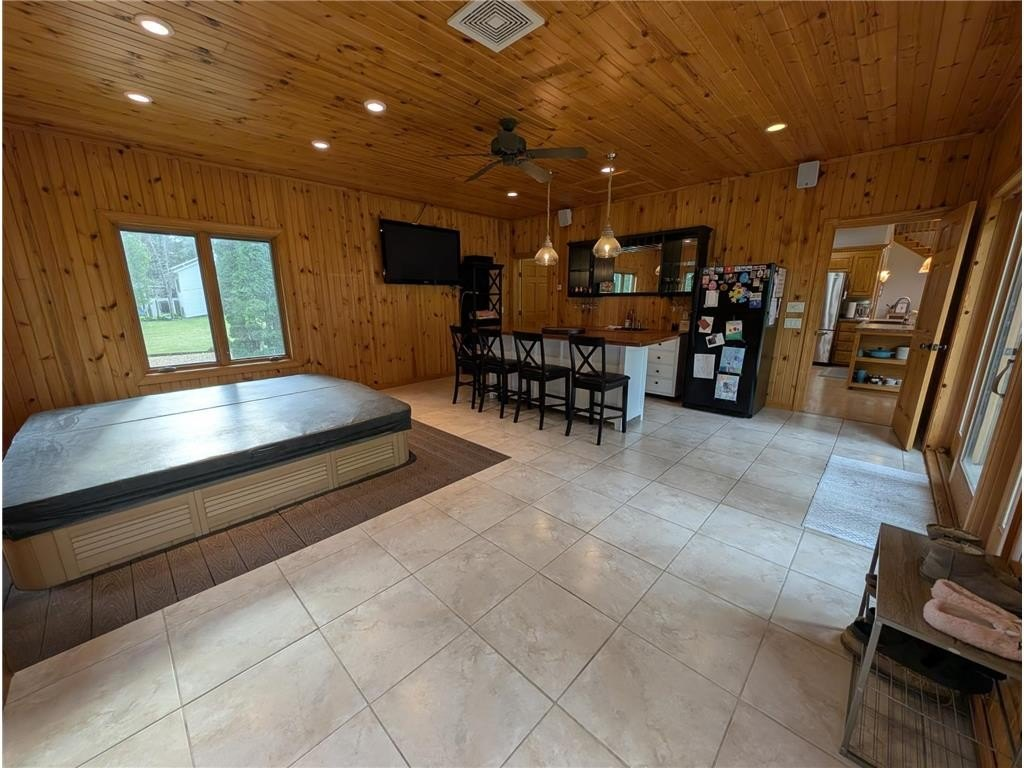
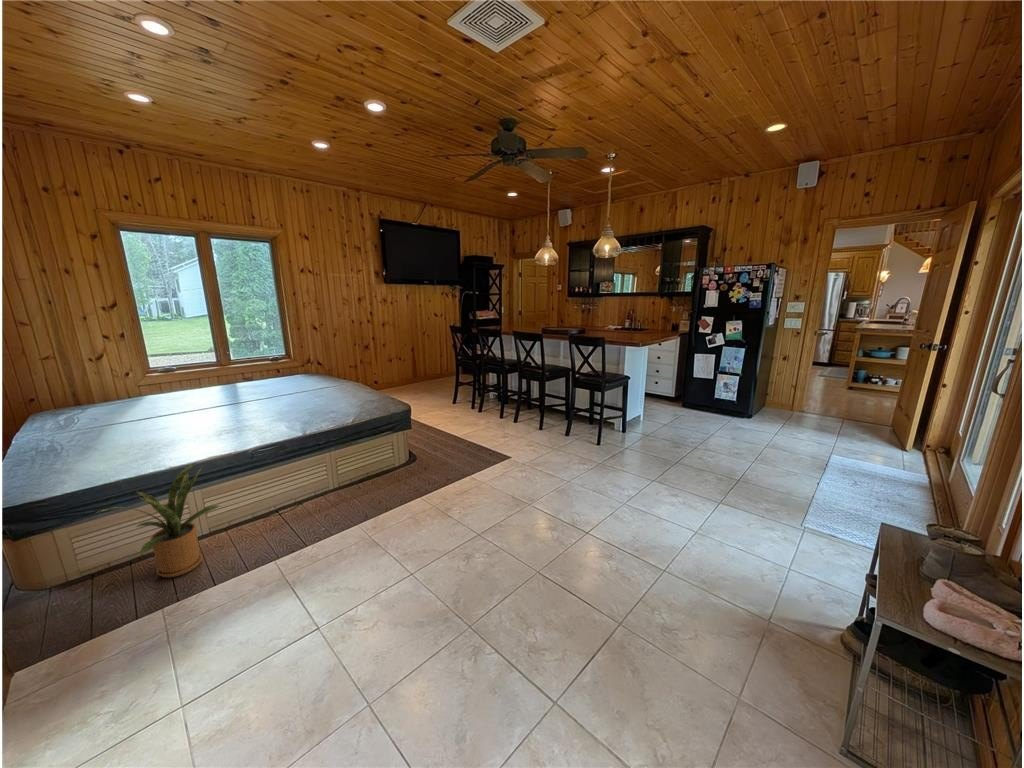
+ house plant (167, 521)
